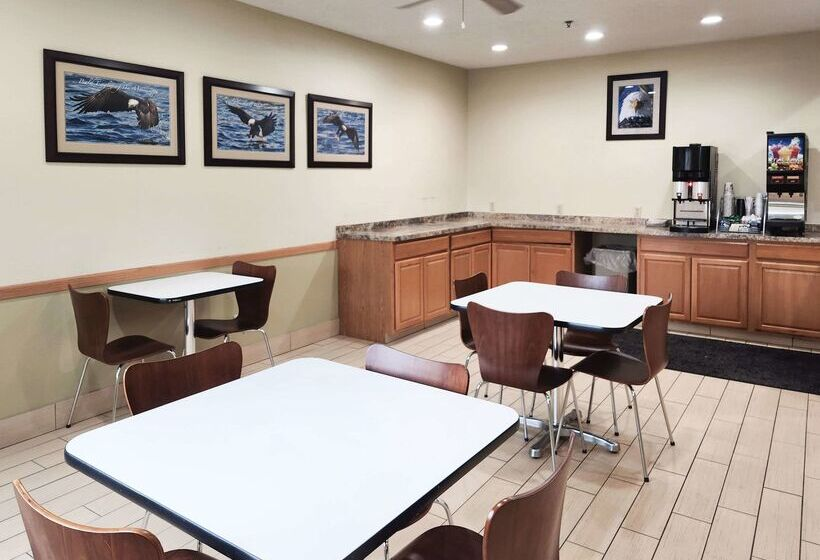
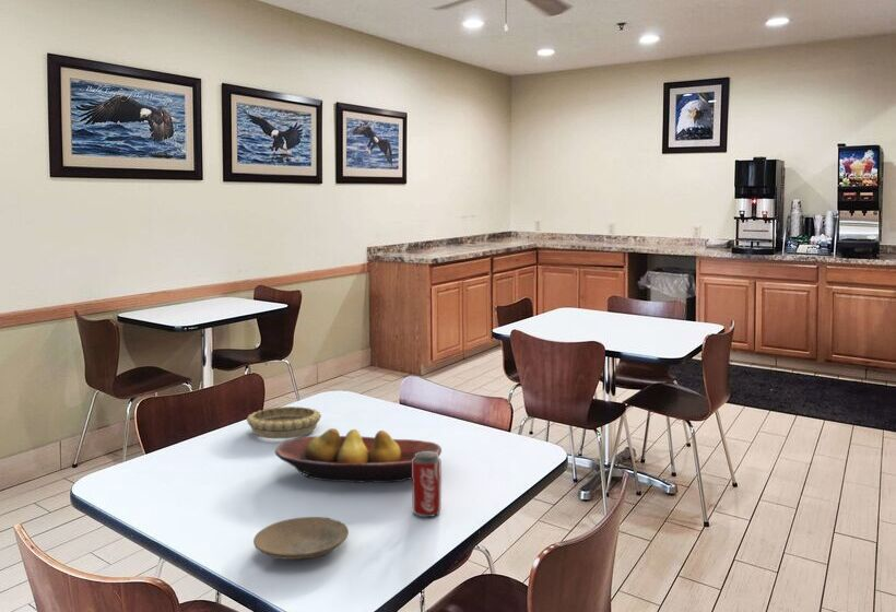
+ beverage can (426, 483)
+ plate (302, 541)
+ fruit bowl (358, 450)
+ decorative bowl (284, 422)
